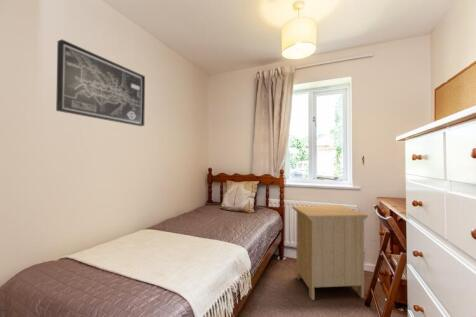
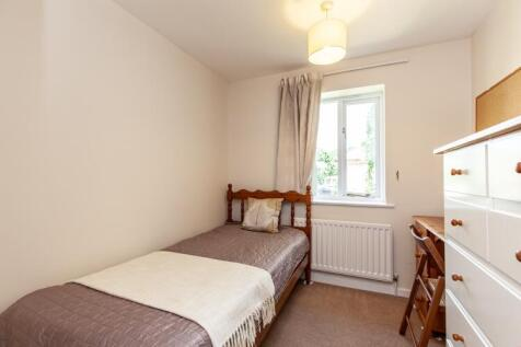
- wall art (108, 90)
- nightstand (326, 247)
